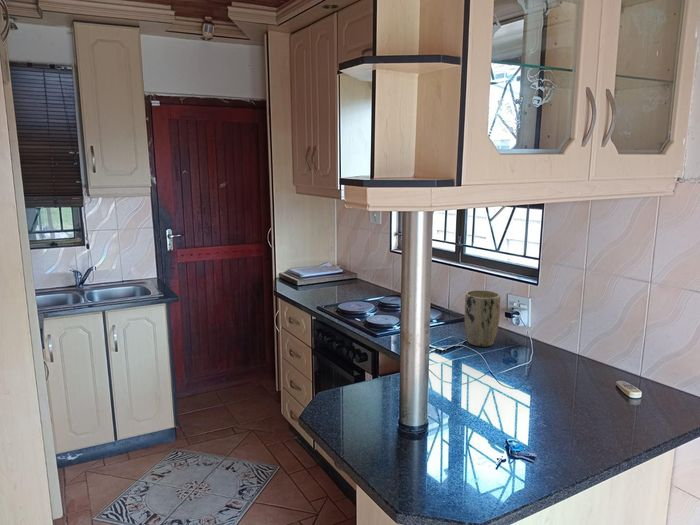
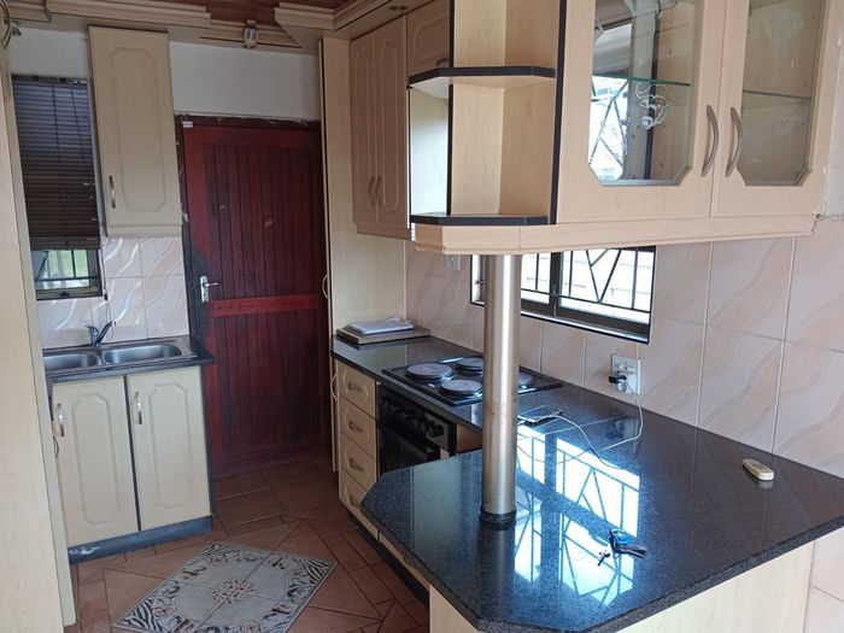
- plant pot (481, 318)
